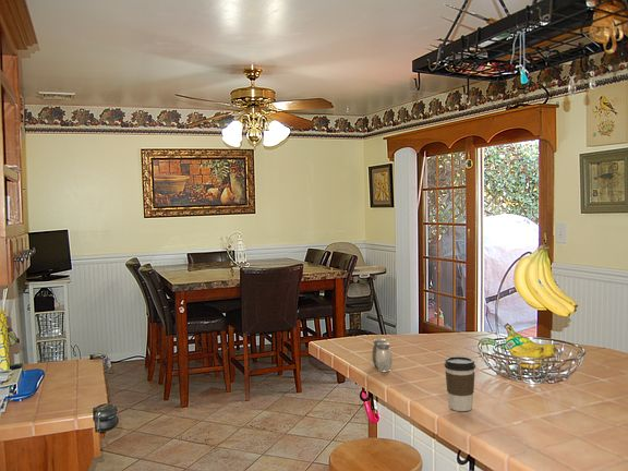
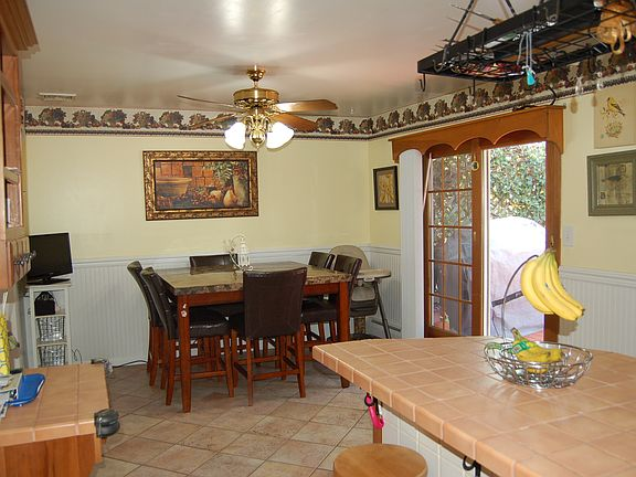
- salt and pepper shaker (382, 354)
- coffee cup (460, 383)
